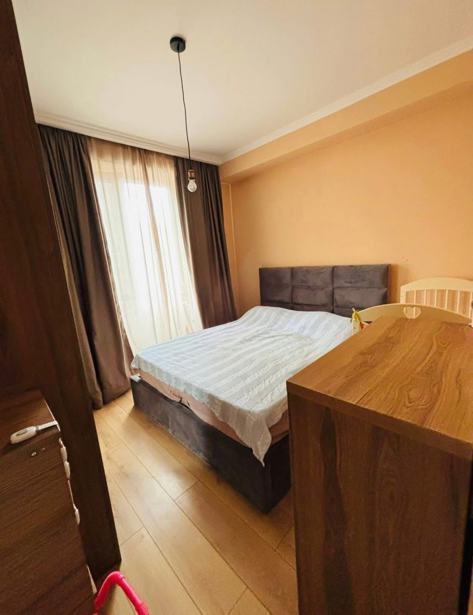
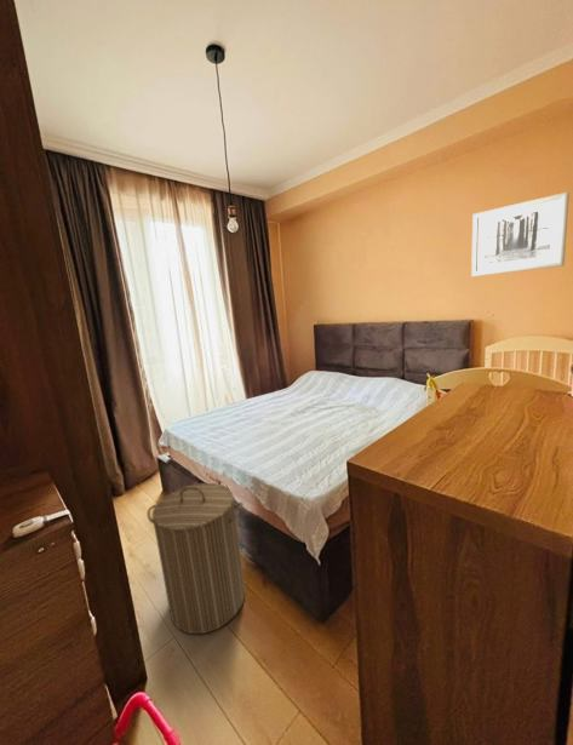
+ wall art (515, 237)
+ laundry hamper (200, 545)
